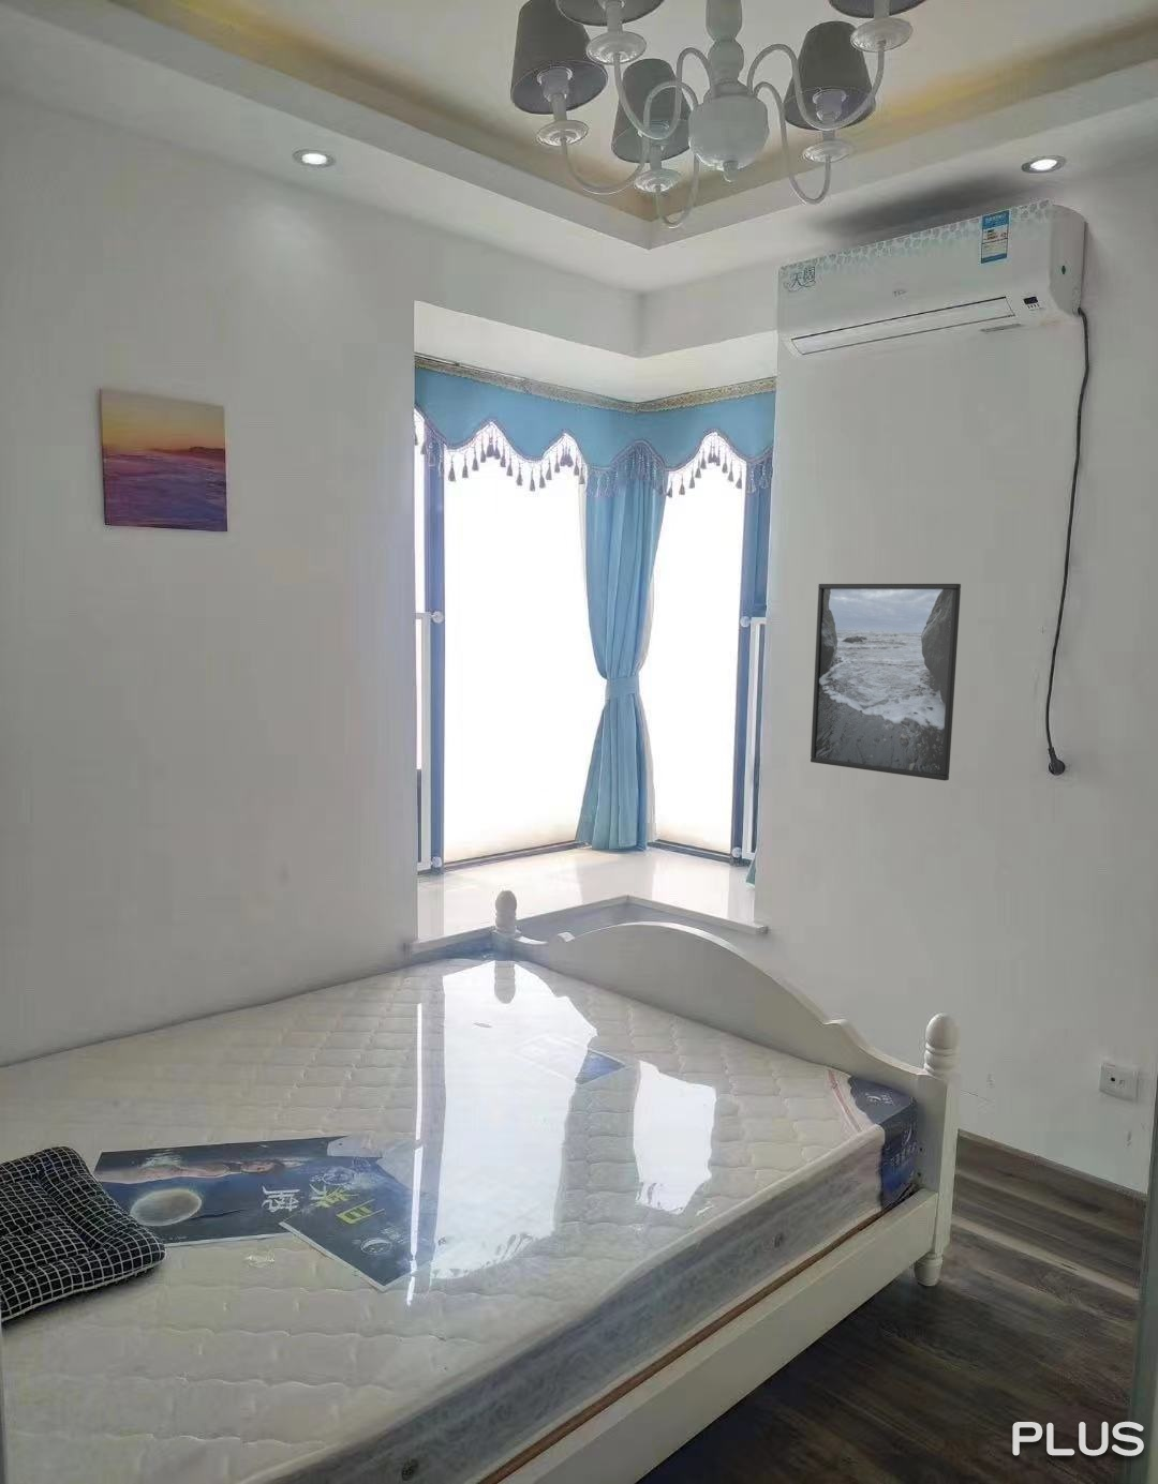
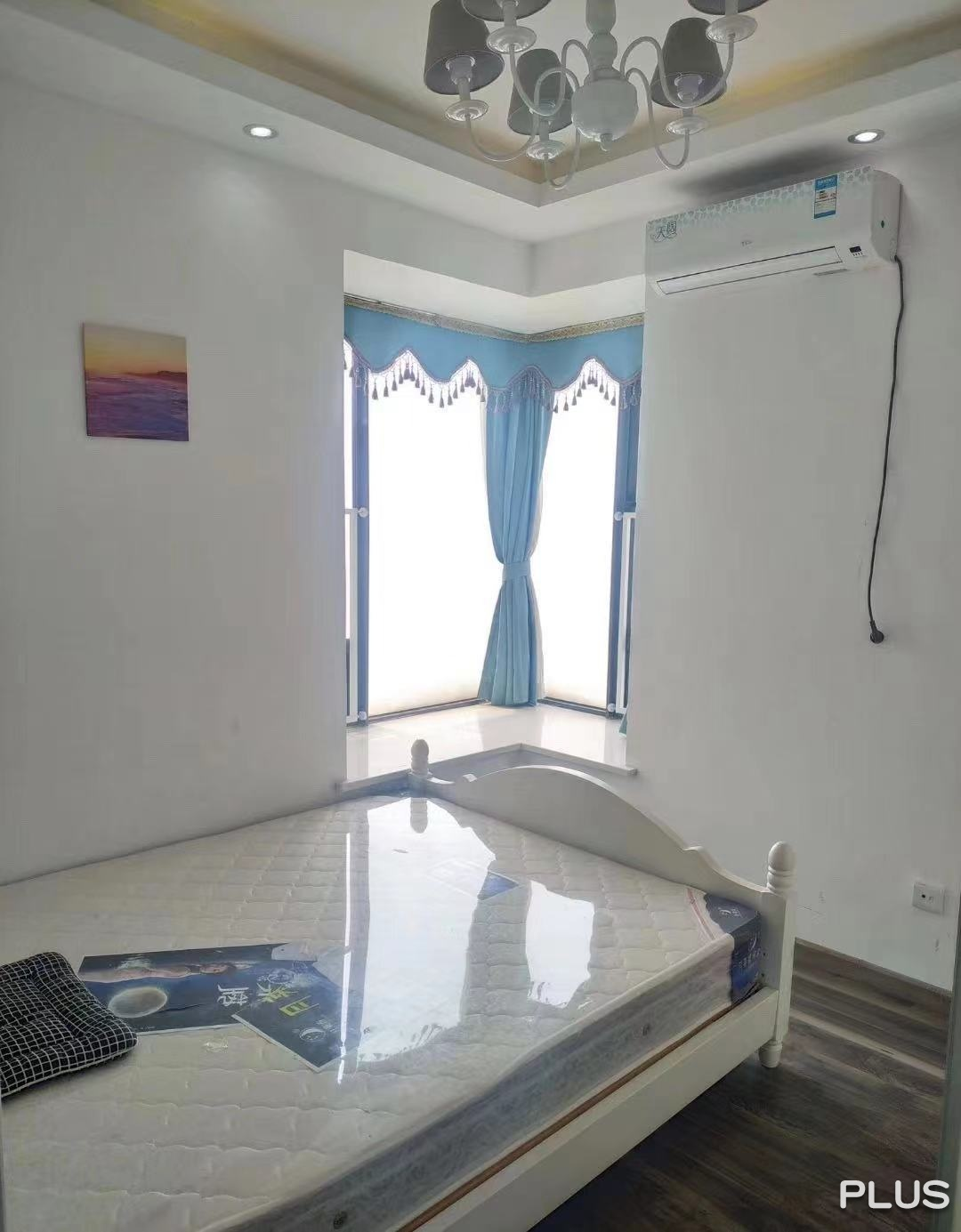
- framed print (881, 678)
